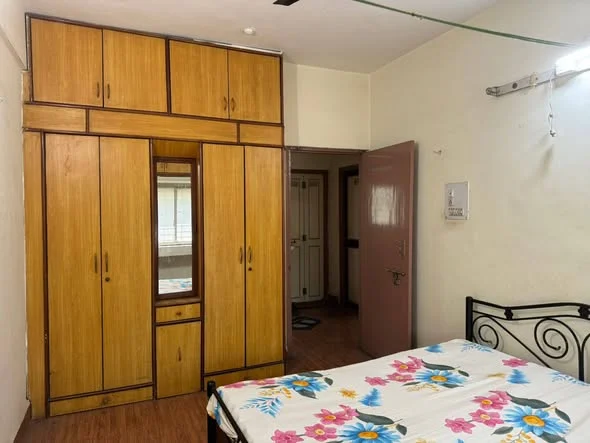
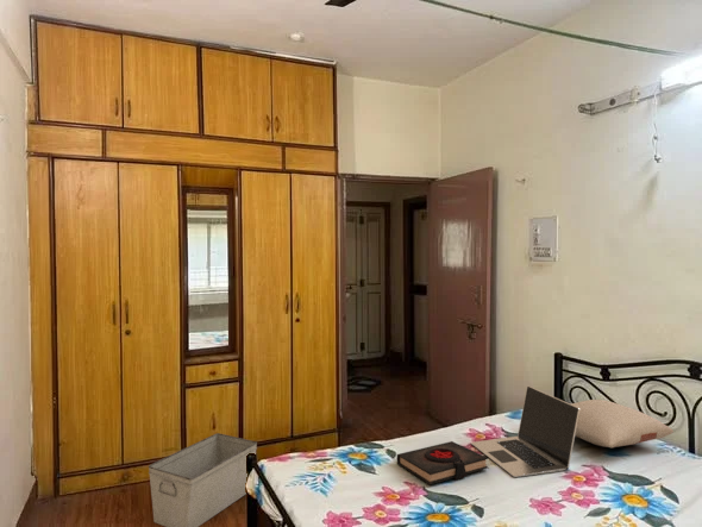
+ laptop (521, 427)
+ storage bin (206, 478)
+ pillow (601, 422)
+ book (441, 458)
